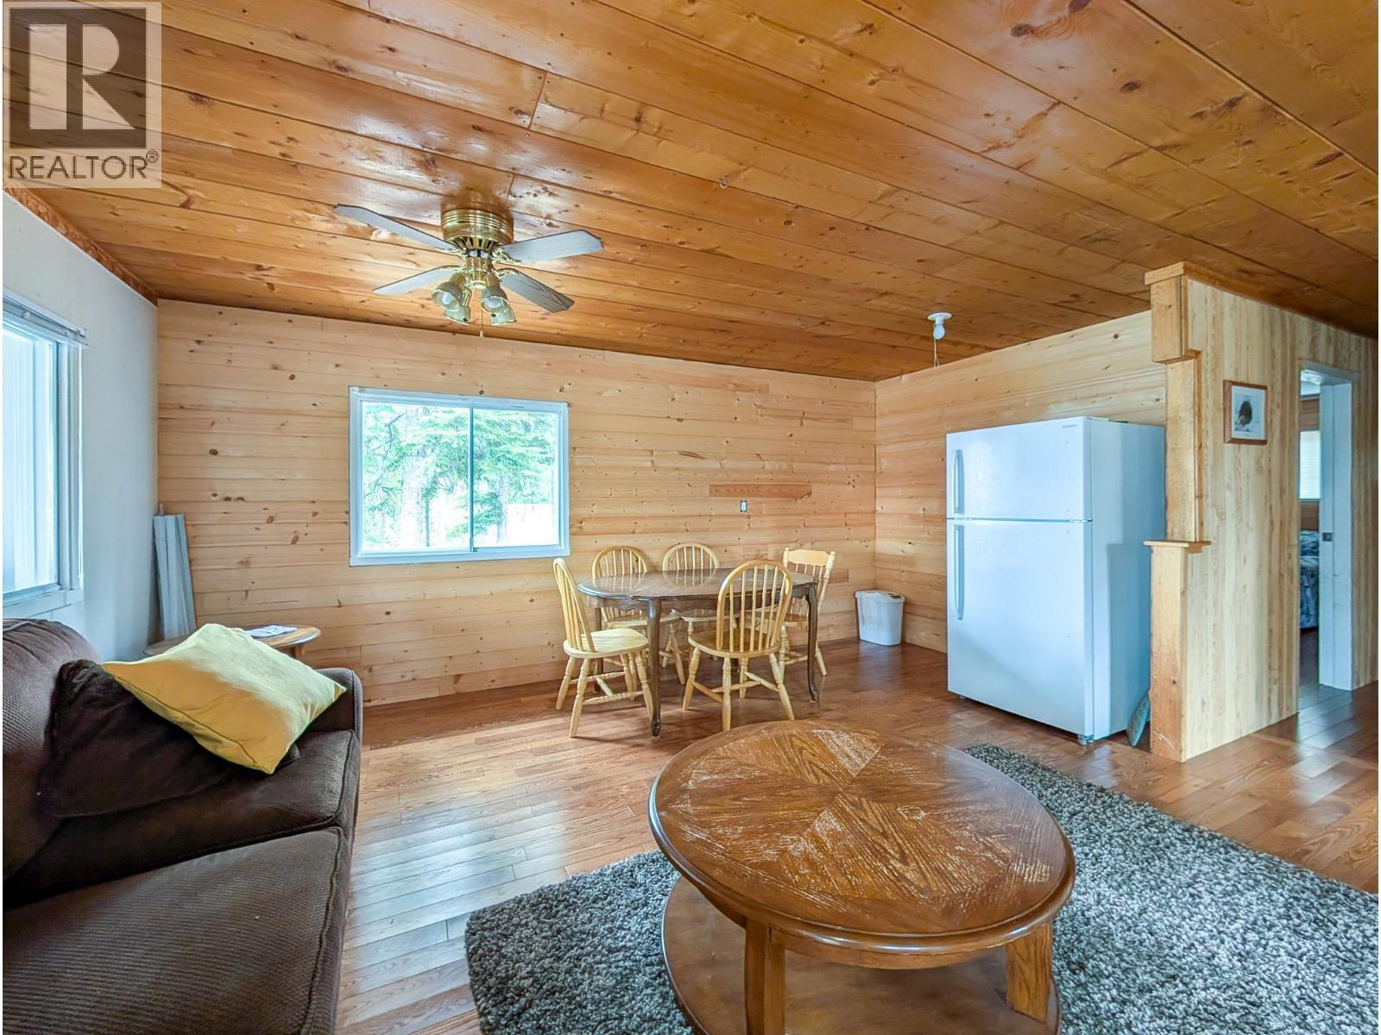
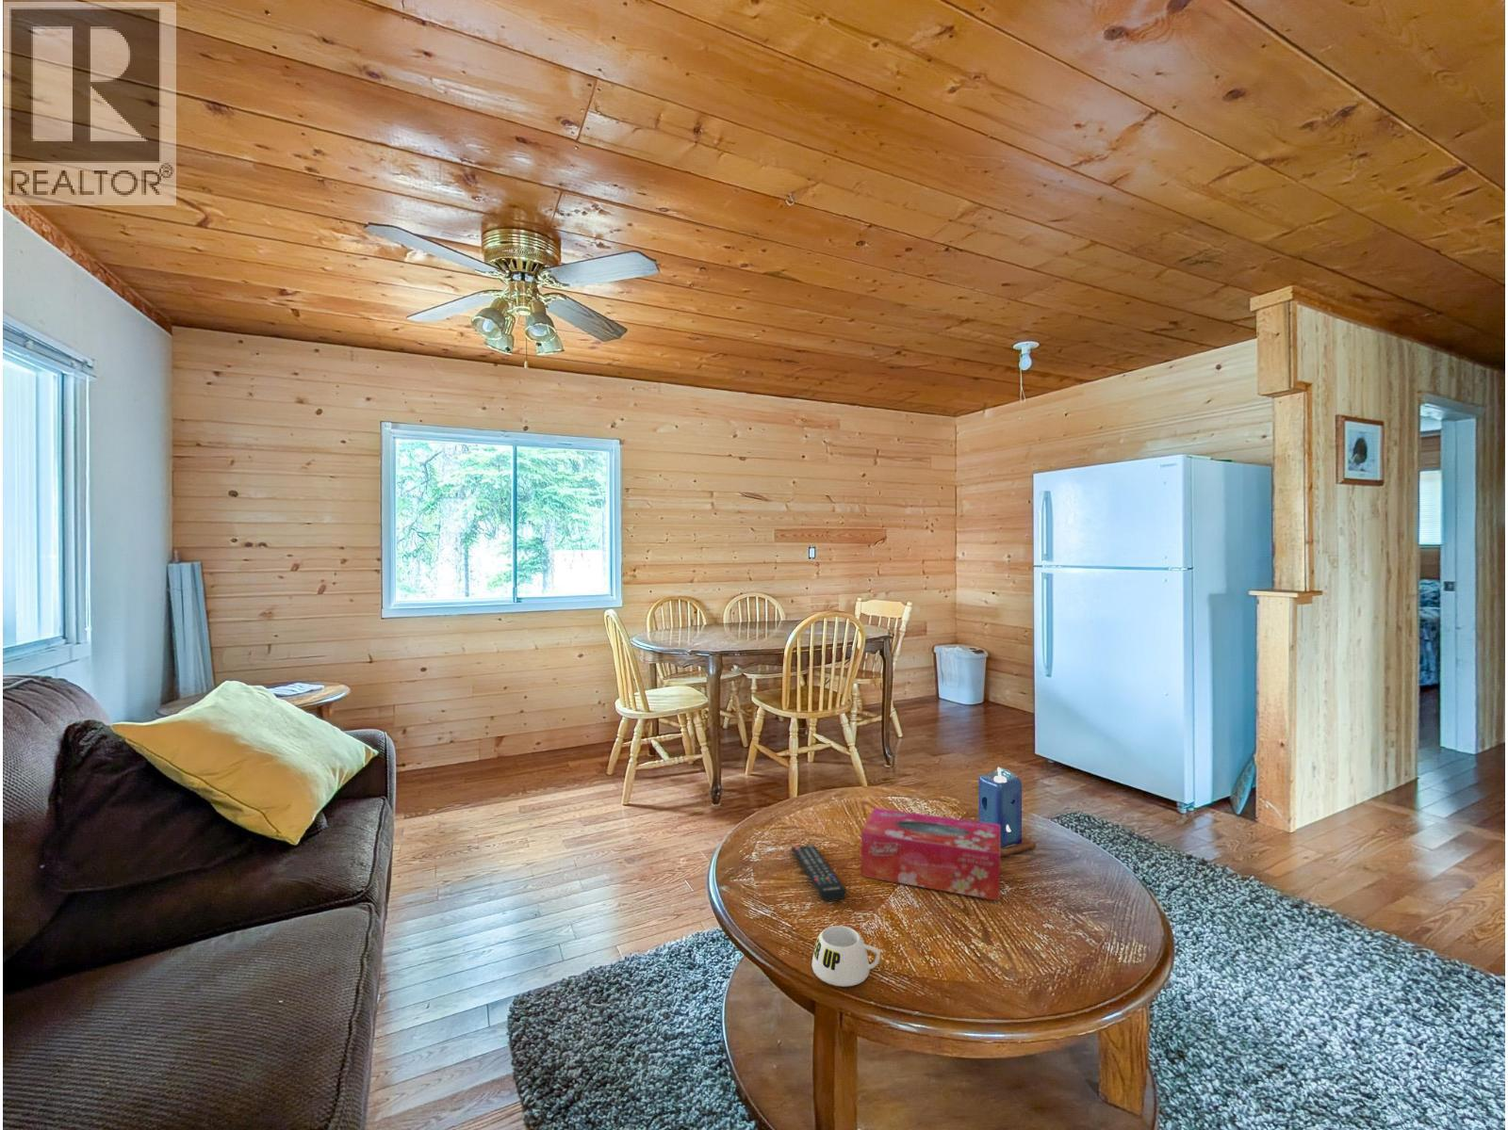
+ candle (1002, 805)
+ mug (845, 953)
+ remote control (816, 870)
+ tissue box (931, 850)
